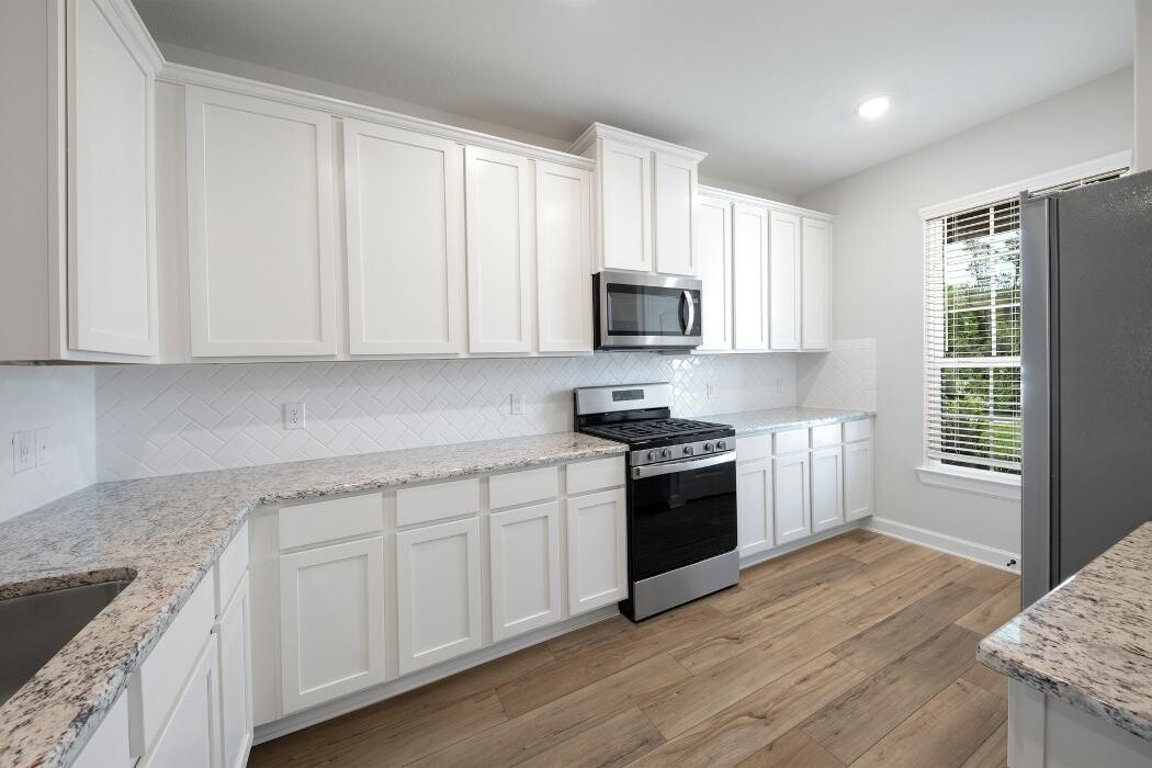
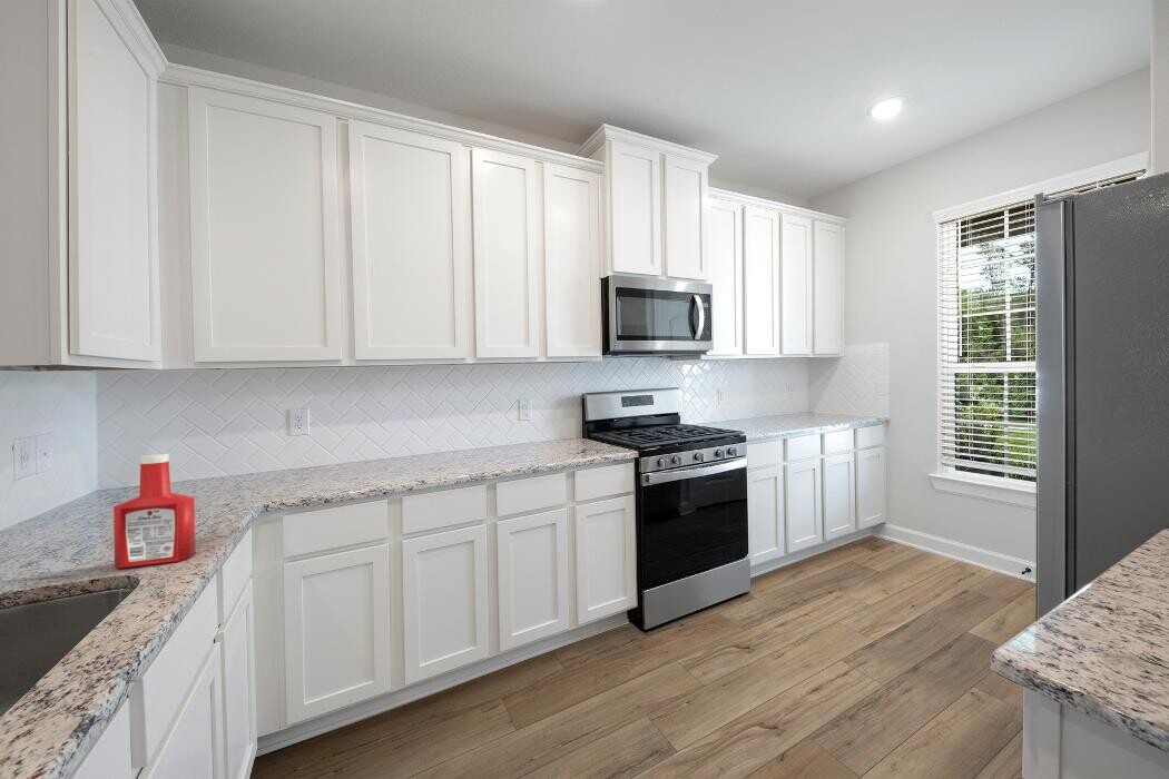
+ soap bottle (155, 507)
